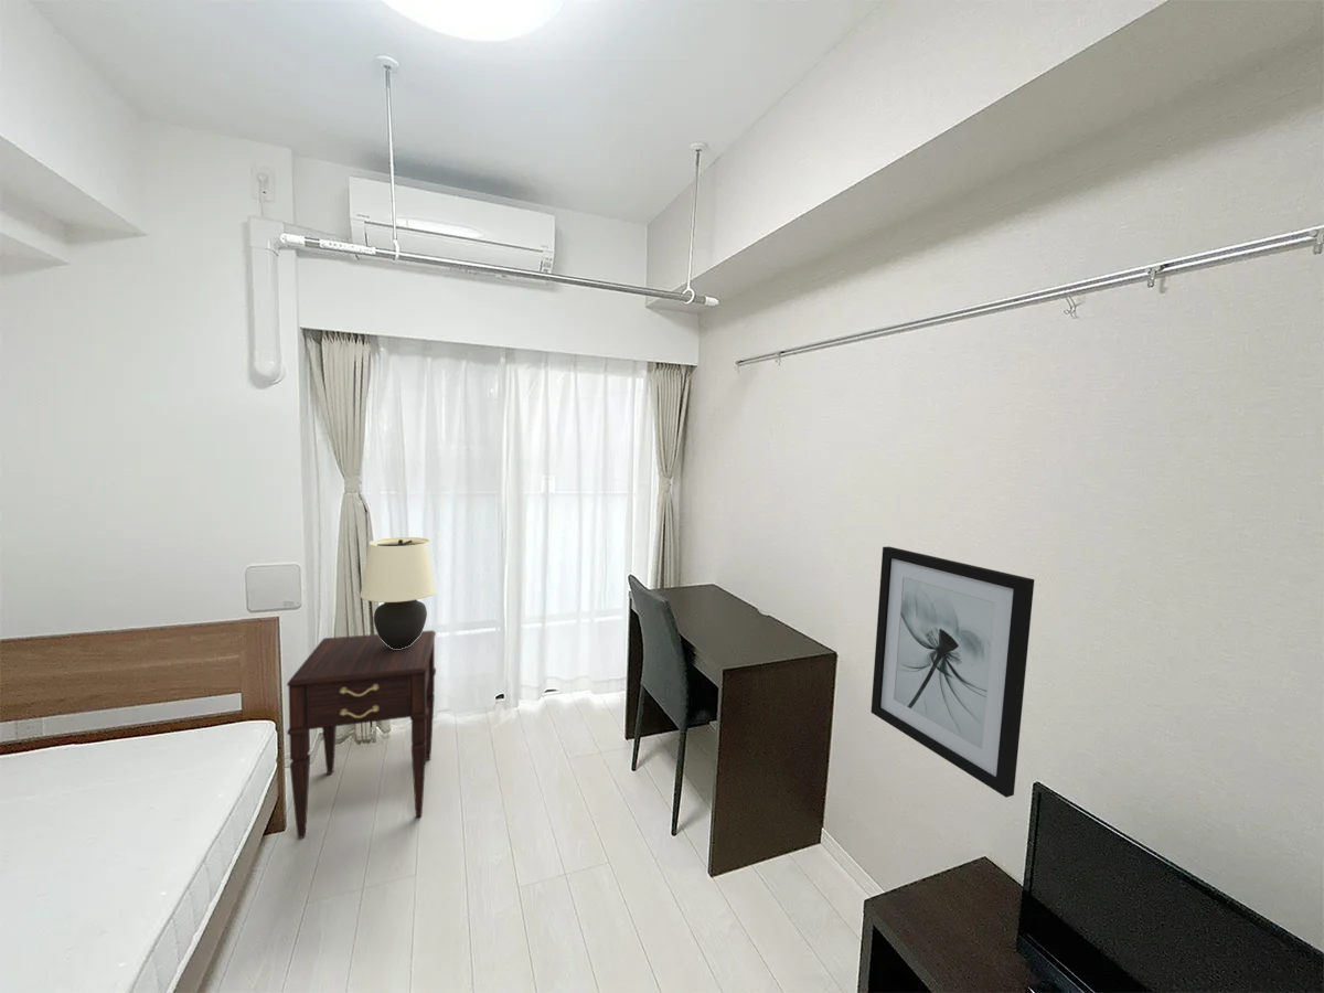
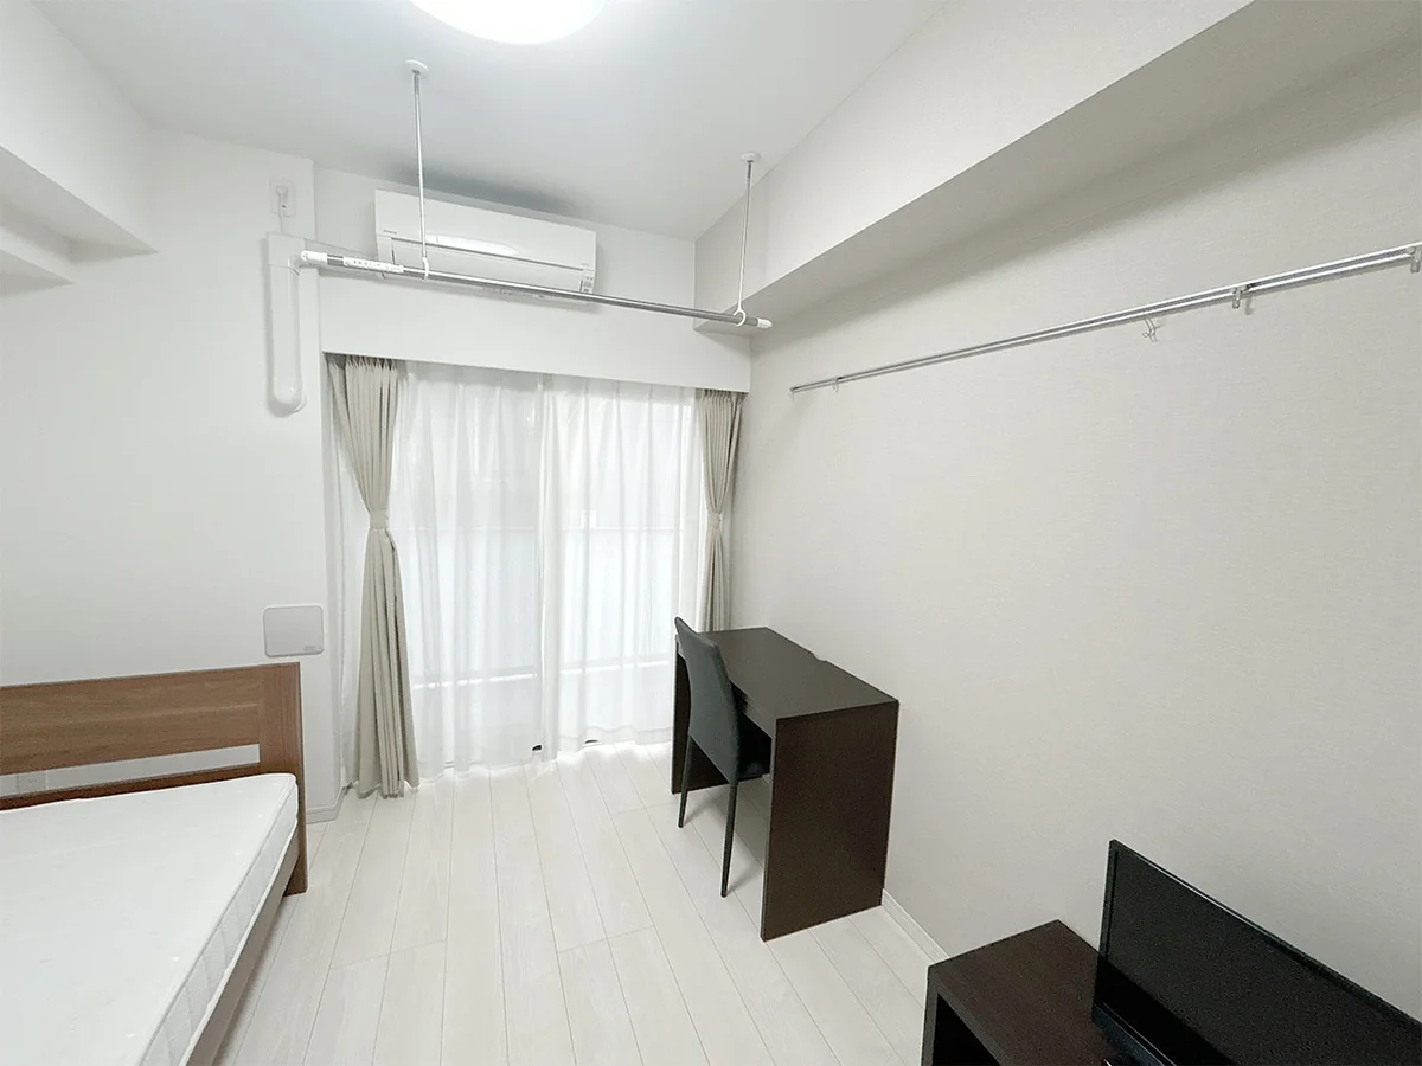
- wall art (940, 655)
- table lamp (401, 592)
- nightstand (371, 720)
